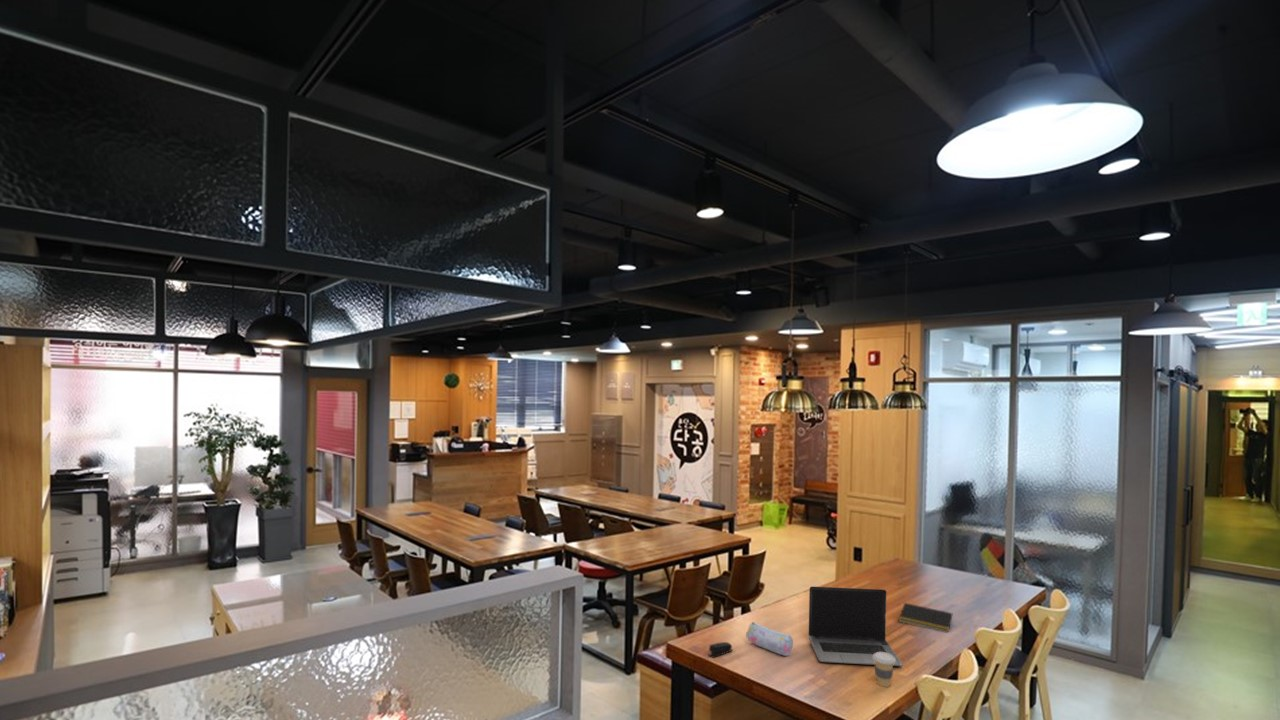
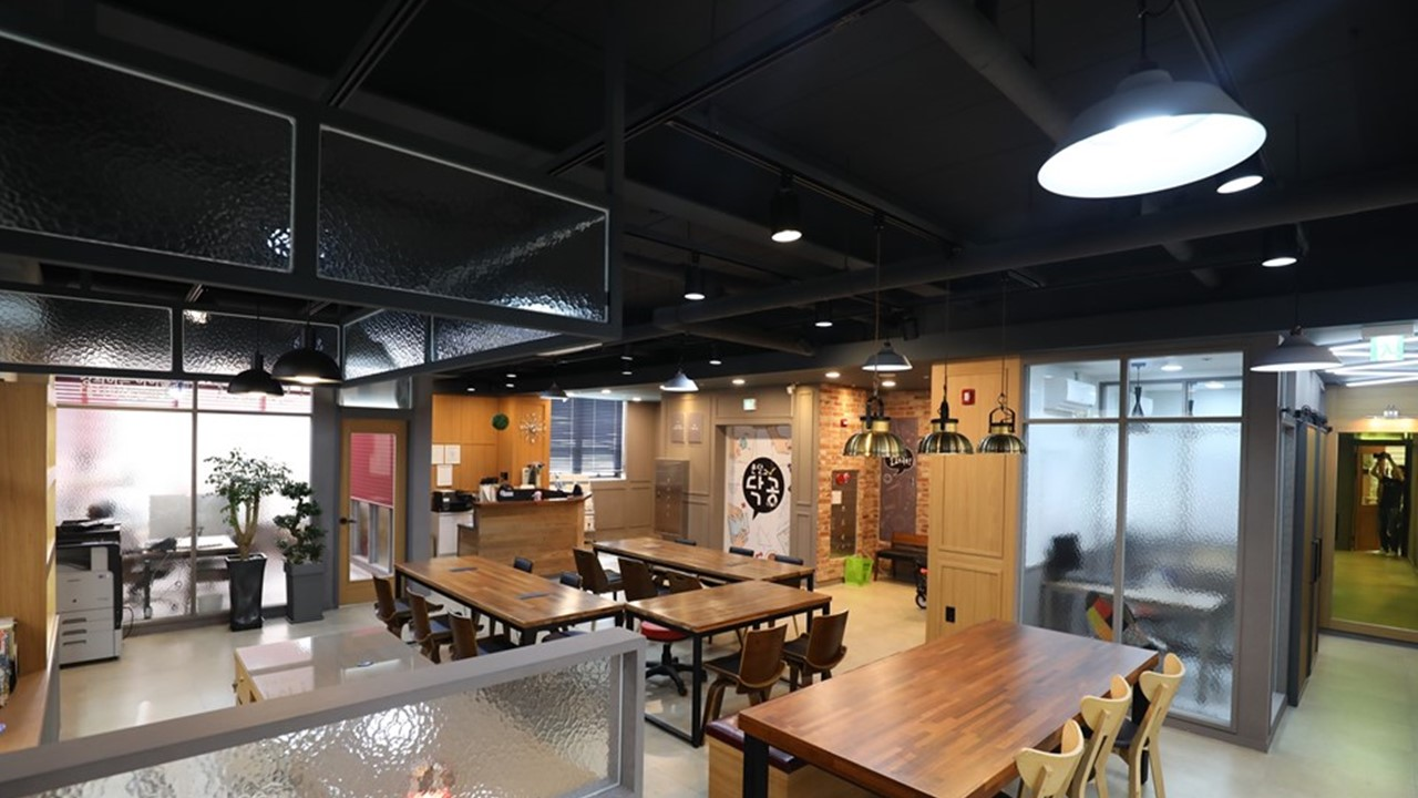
- stapler (720, 647)
- laptop computer (854, 626)
- notepad (925, 617)
- coffee cup (883, 670)
- pencil case (769, 638)
